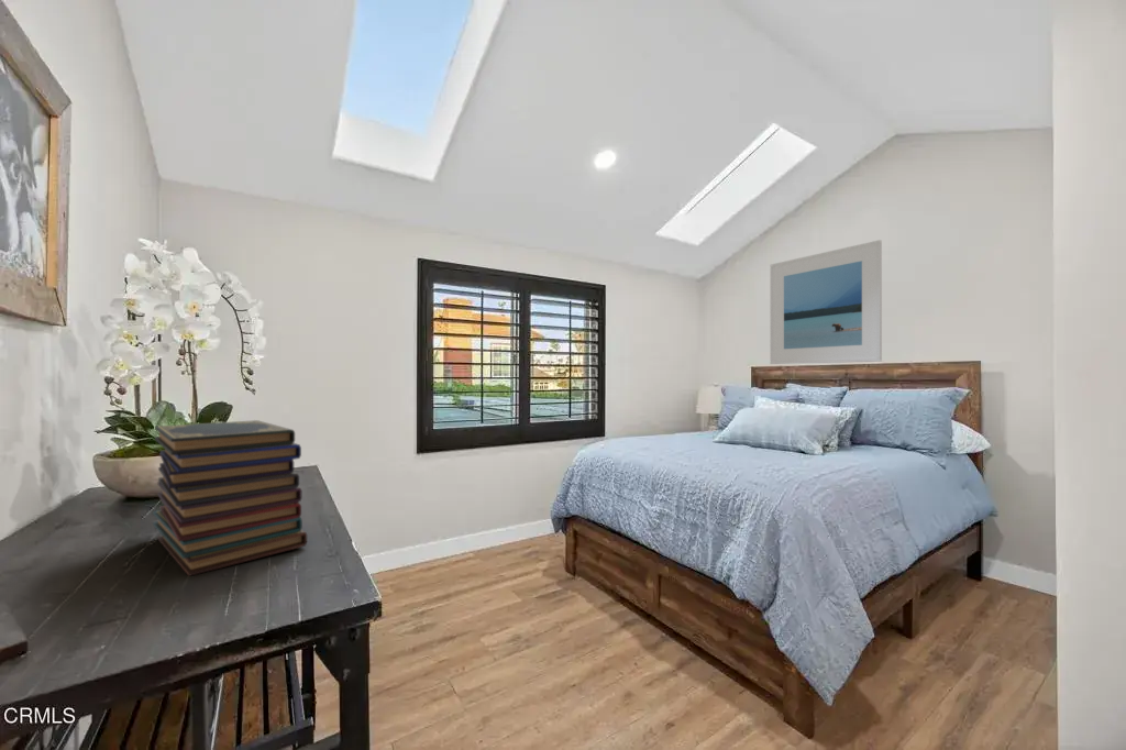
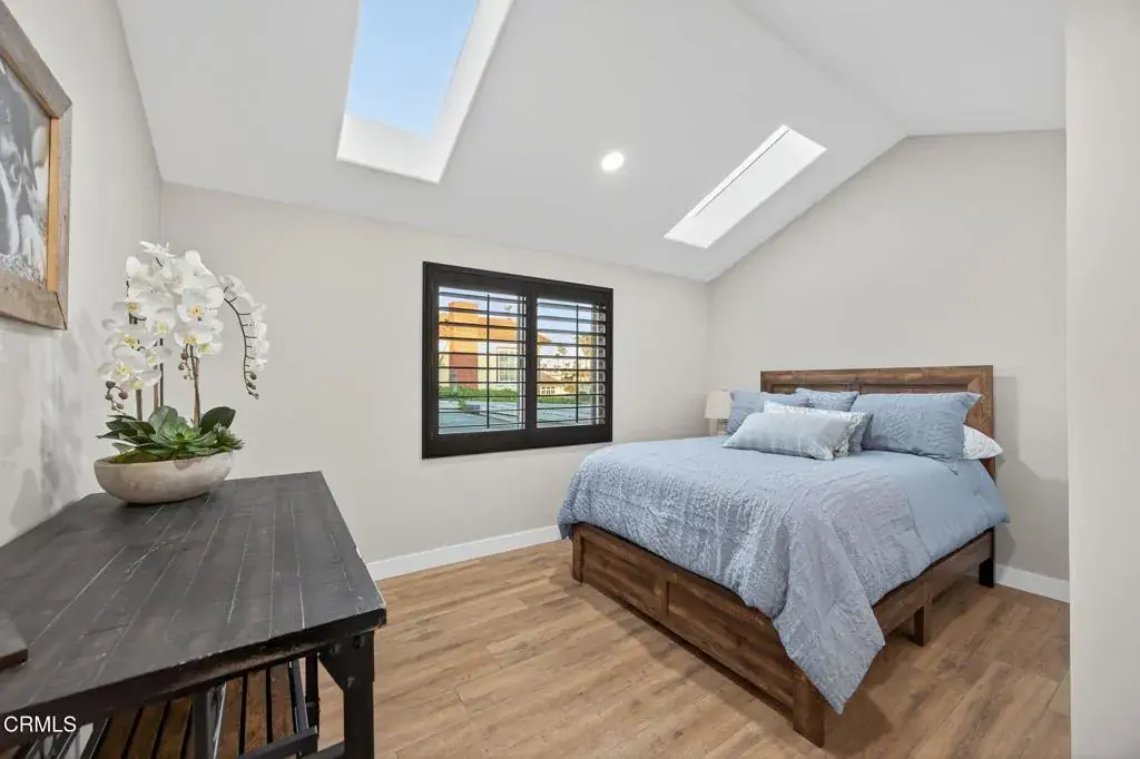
- book stack (224, 485)
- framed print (820, 308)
